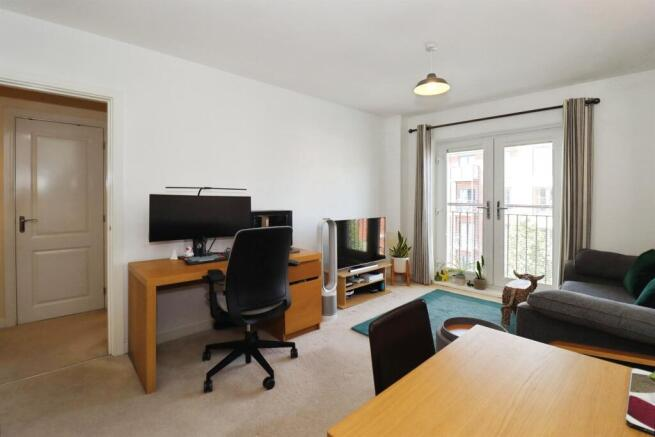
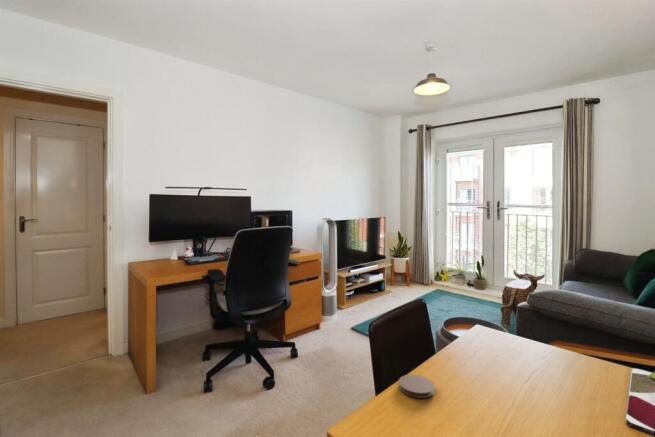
+ coaster (416, 385)
